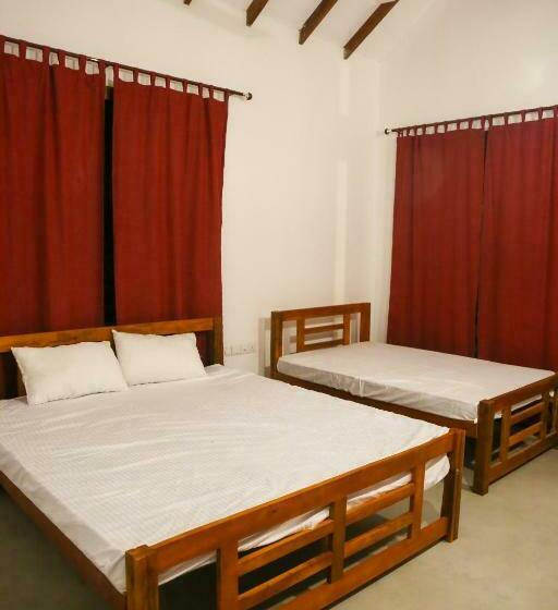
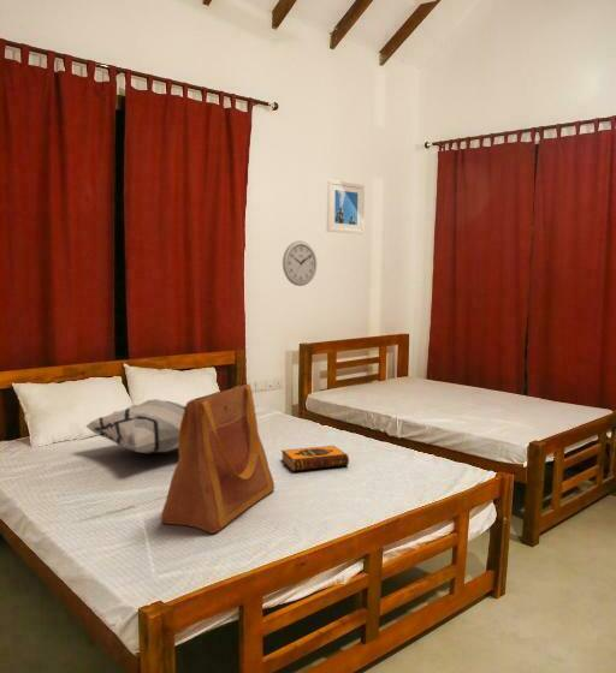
+ hardback book (314, 458)
+ decorative pillow (158, 427)
+ wall clock (301, 263)
+ tote bag (221, 449)
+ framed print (345, 207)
